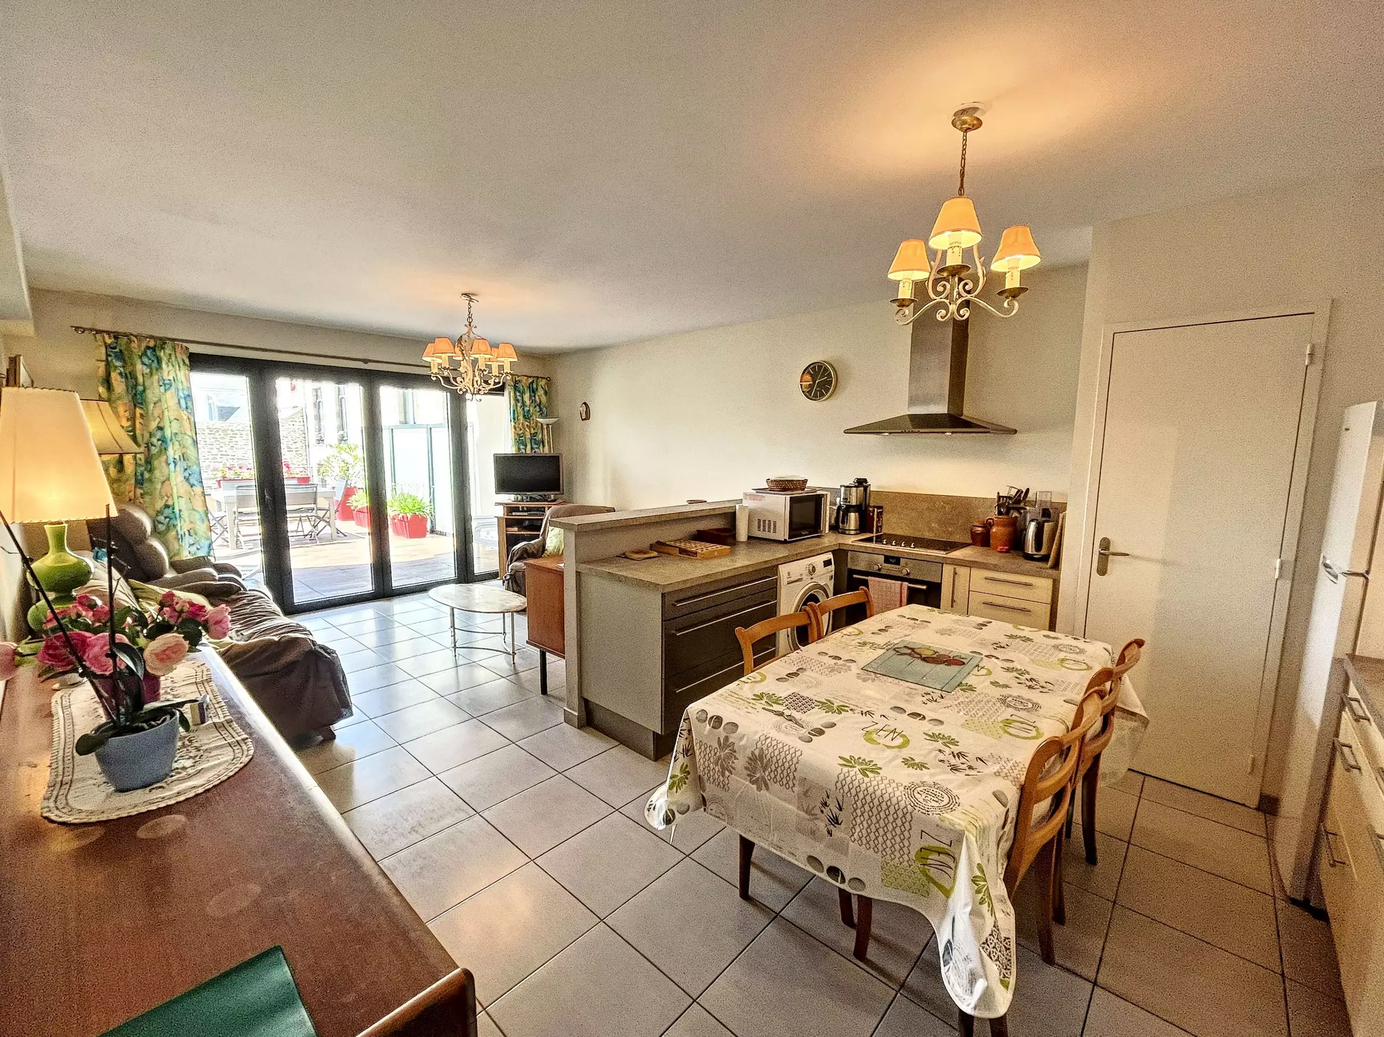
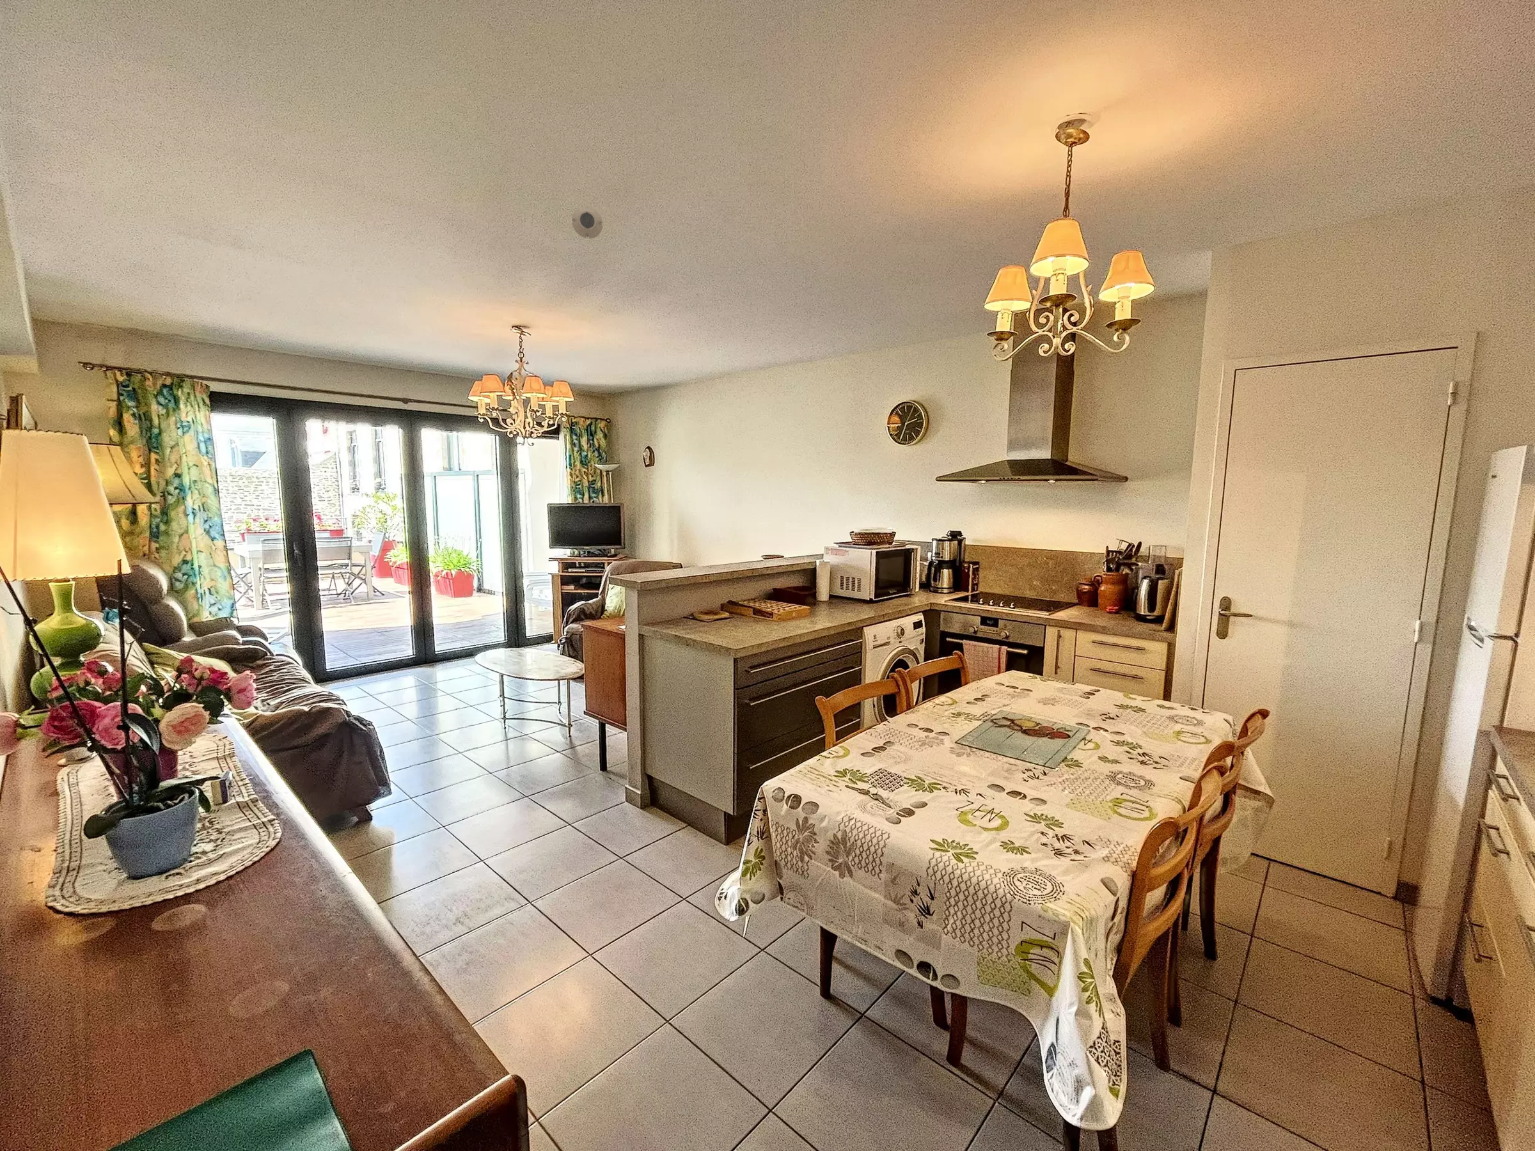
+ smoke detector (587, 221)
